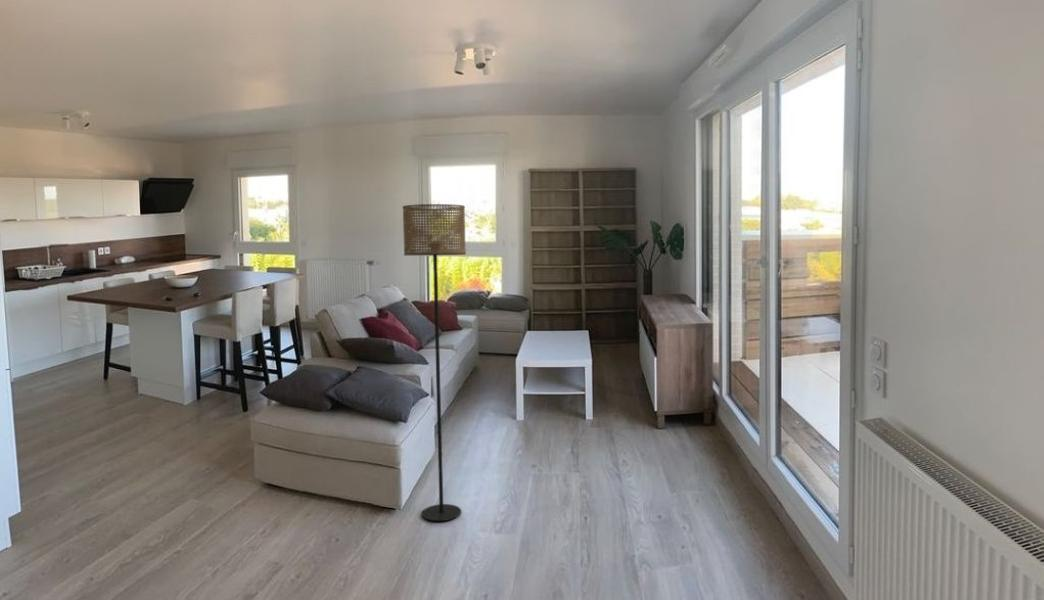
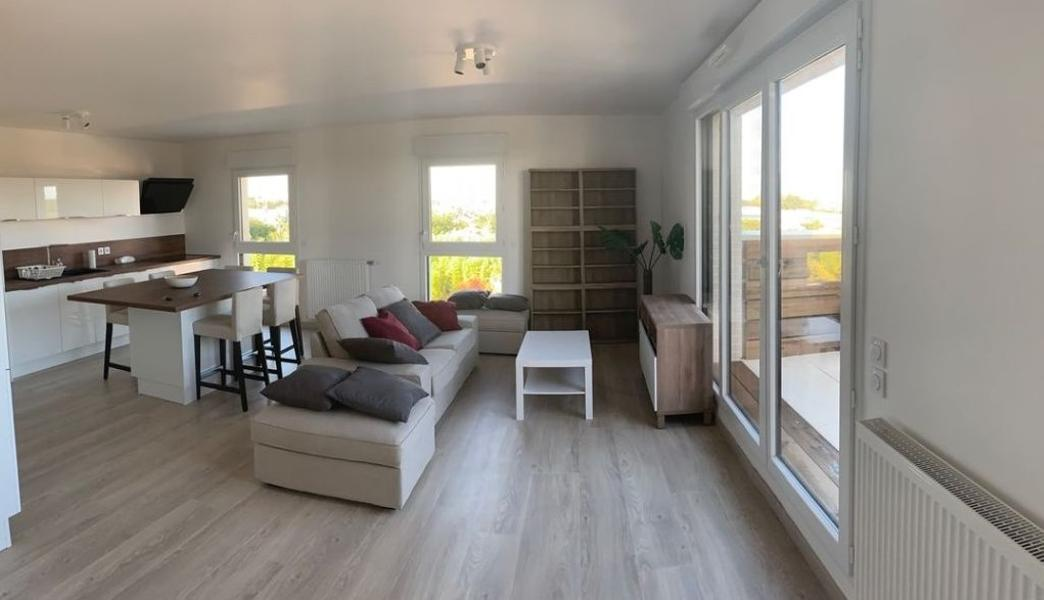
- floor lamp (437, 362)
